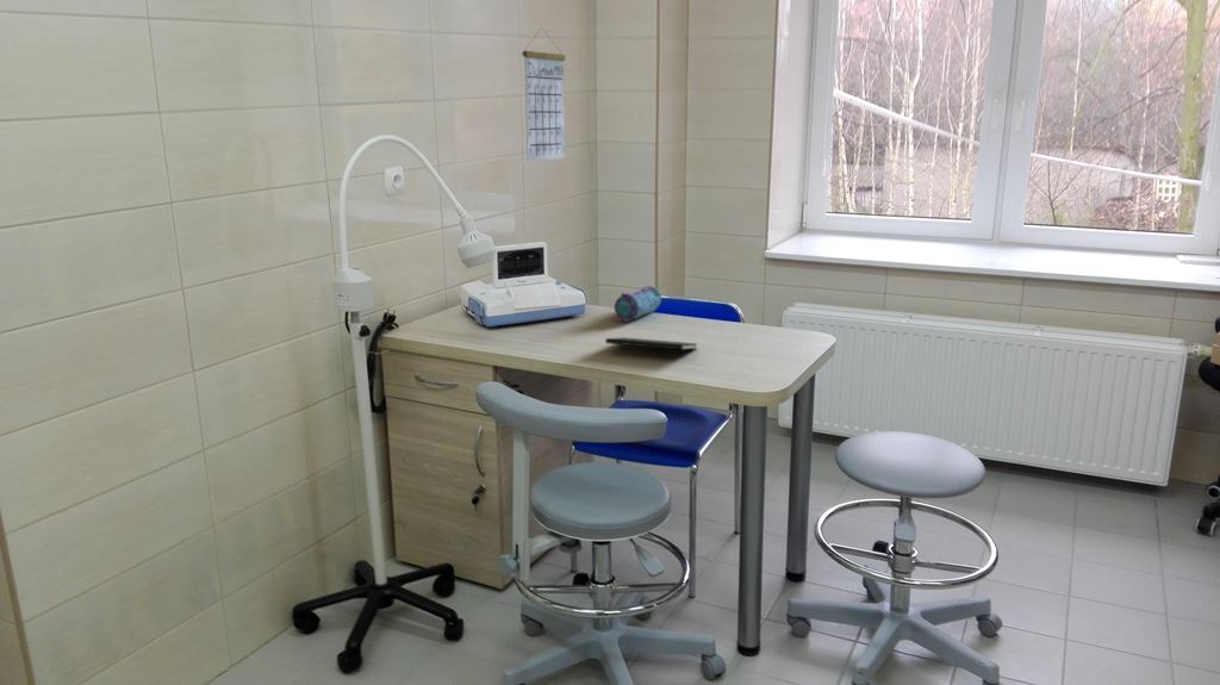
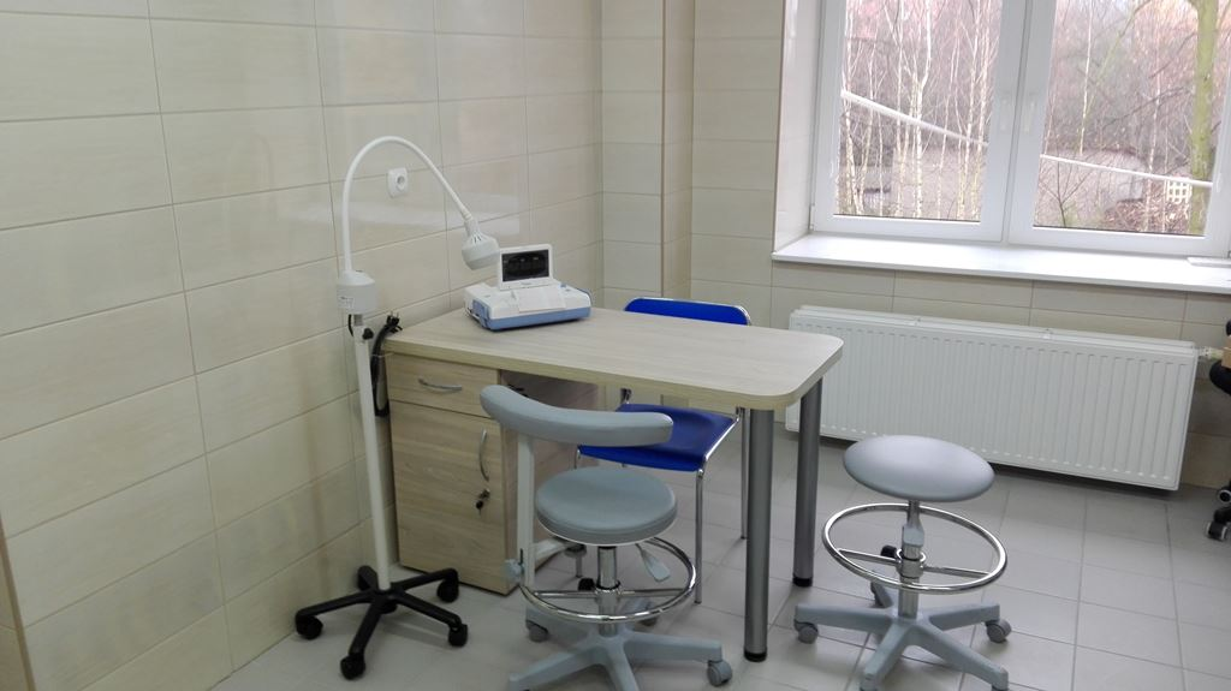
- pencil case (637, 303)
- notepad (652, 343)
- calendar (544, 94)
